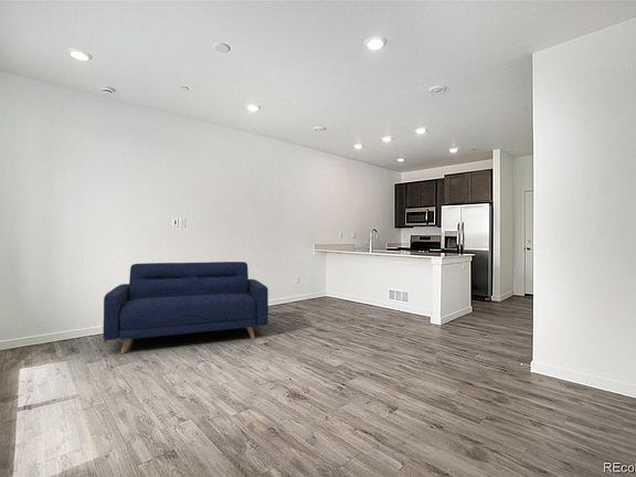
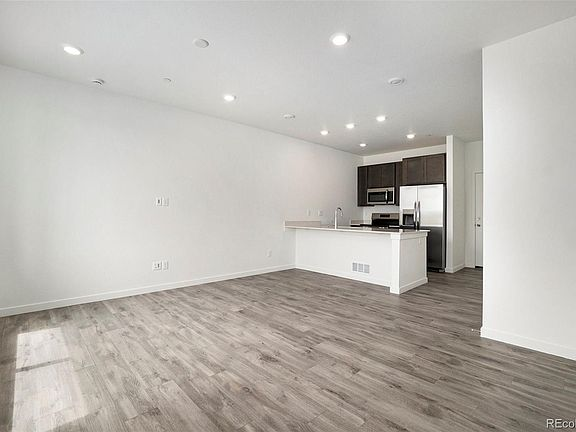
- sofa (192, 299)
